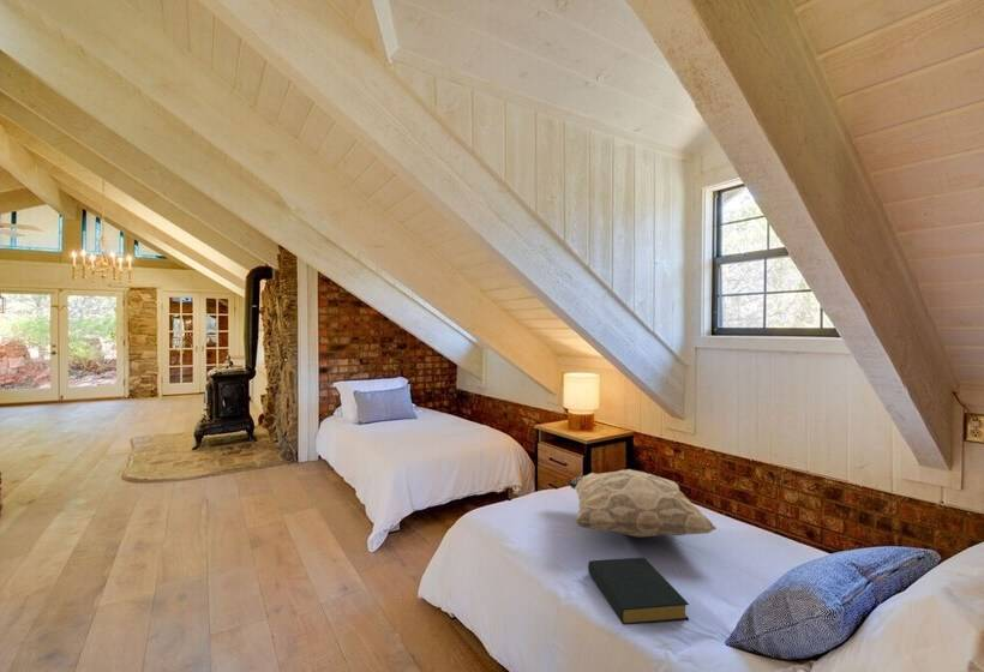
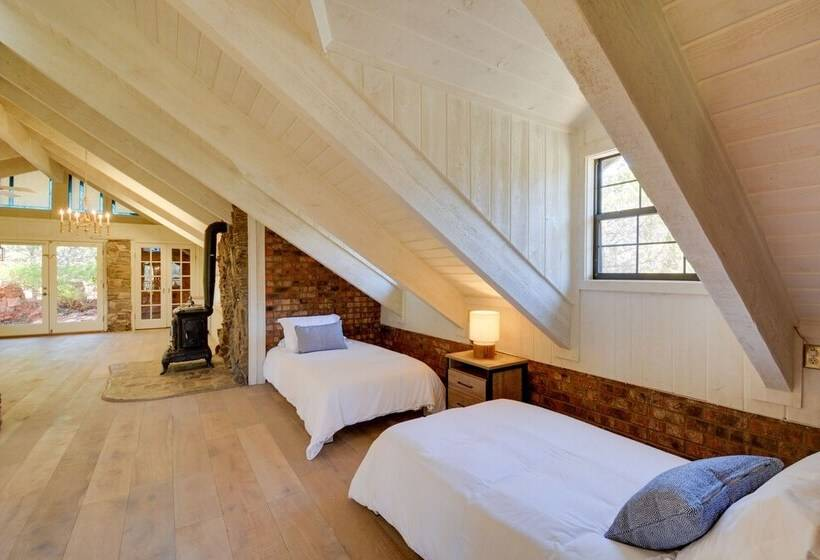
- decorative pillow (631, 500)
- hardback book (634, 587)
